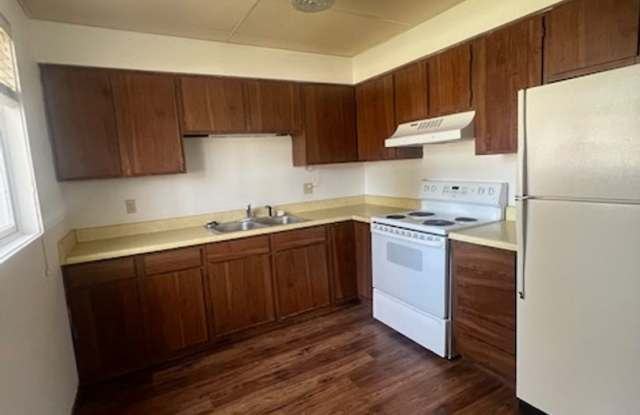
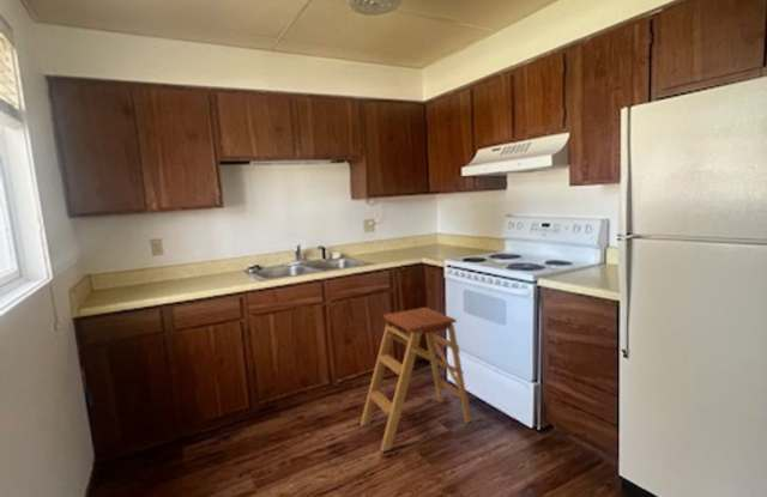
+ step ladder (411, 371)
